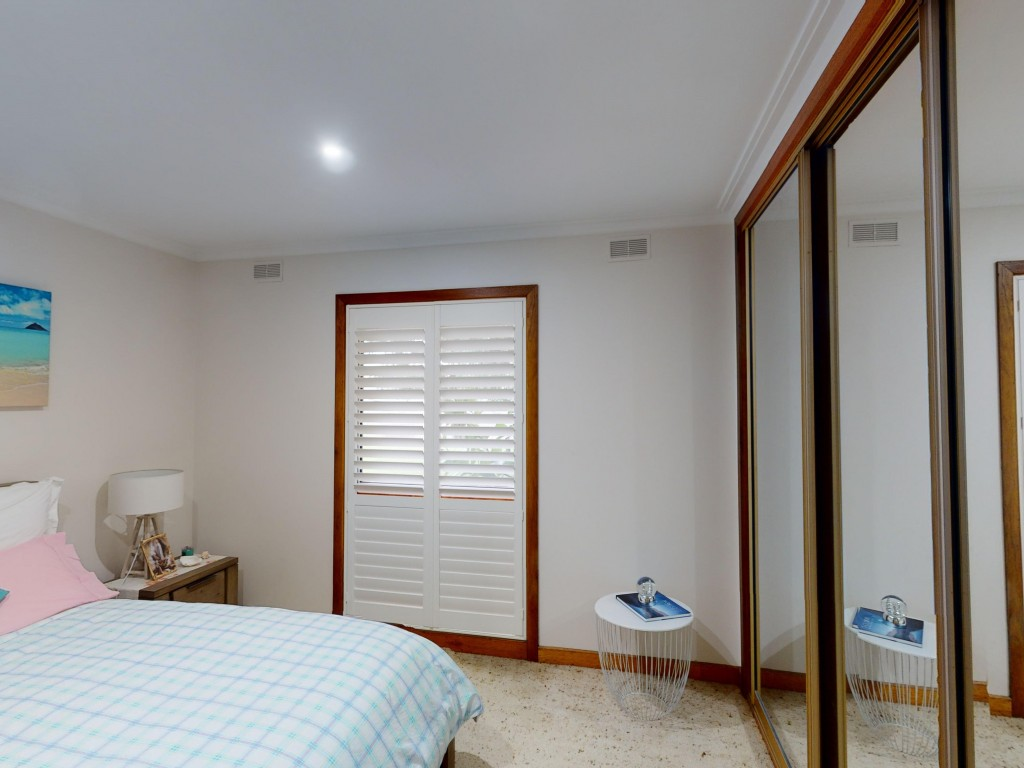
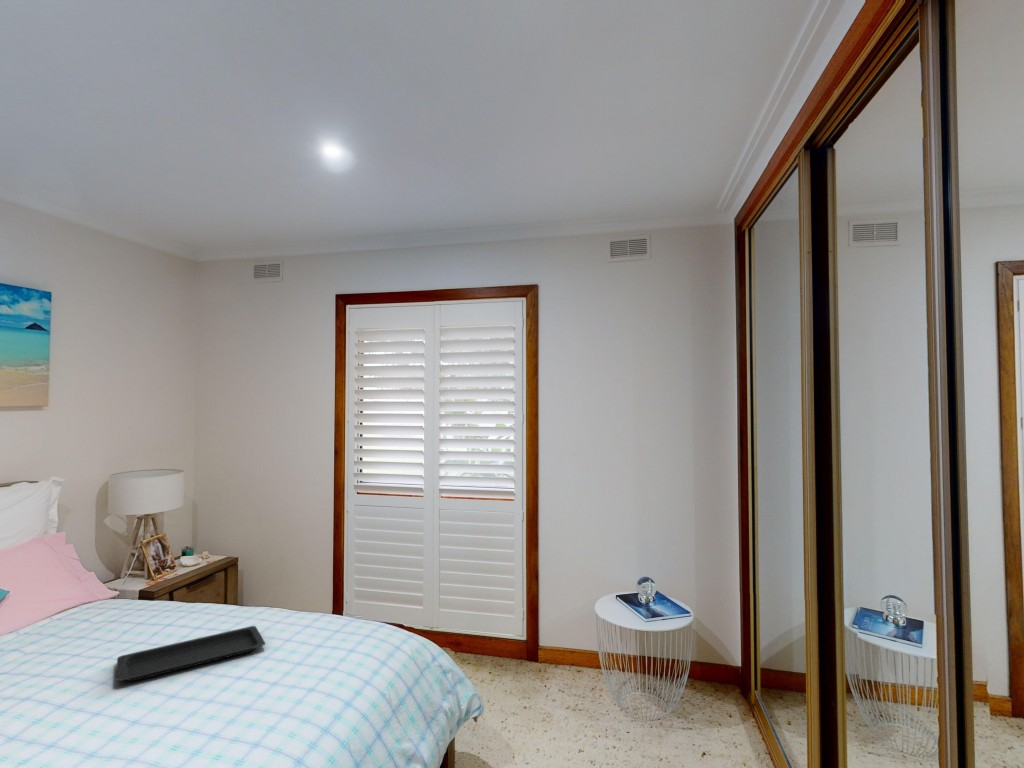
+ serving tray (193, 653)
